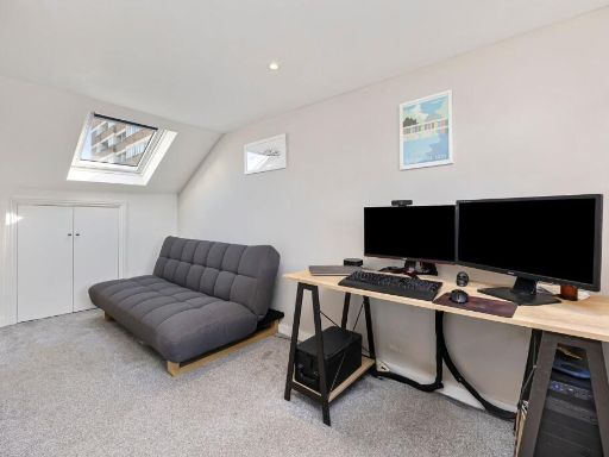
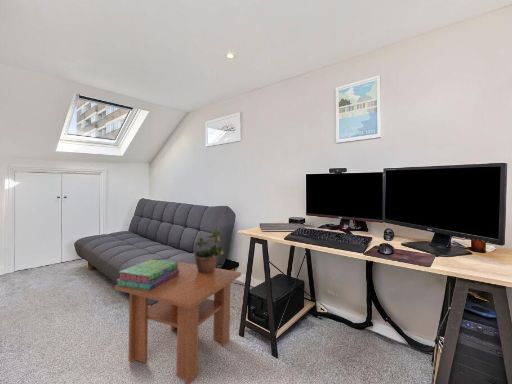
+ coffee table (183, 314)
+ potted plant (206, 249)
+ stack of books (150, 272)
